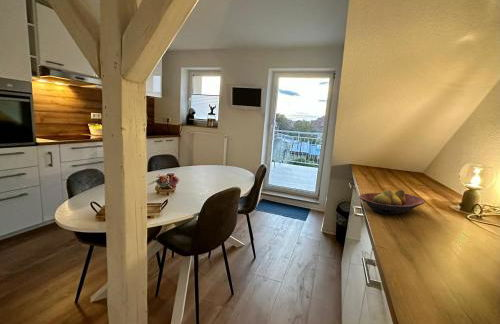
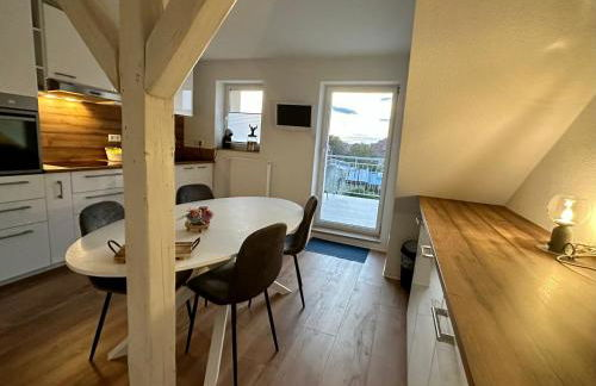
- fruit bowl (392, 199)
